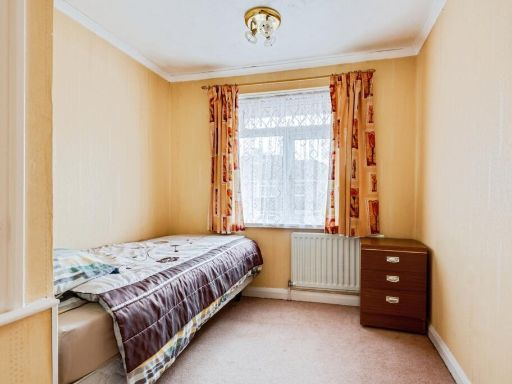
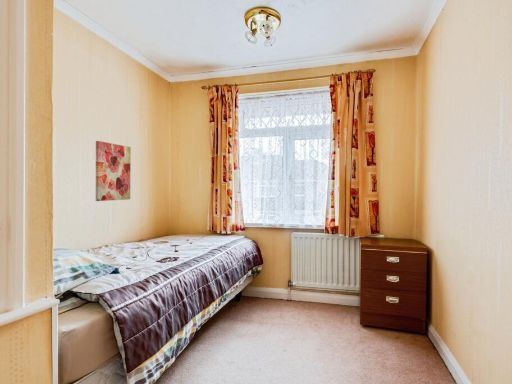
+ wall art (114, 172)
